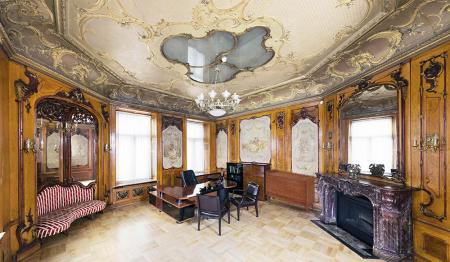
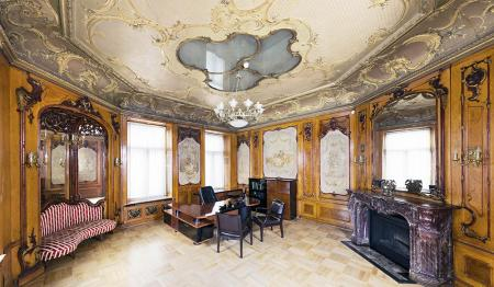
- sideboard (288, 189)
